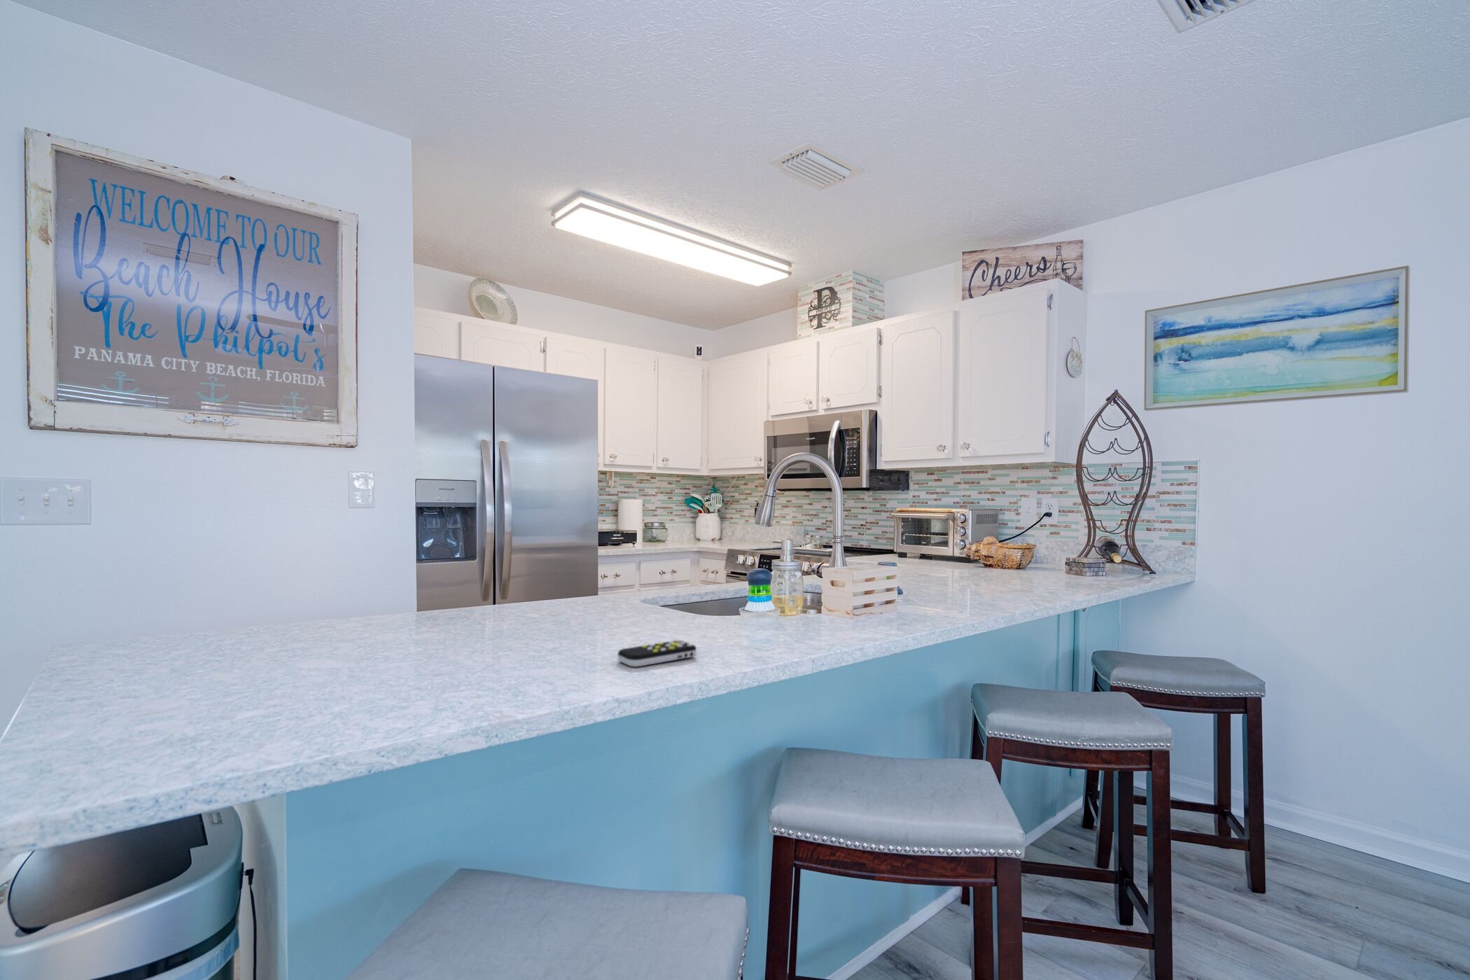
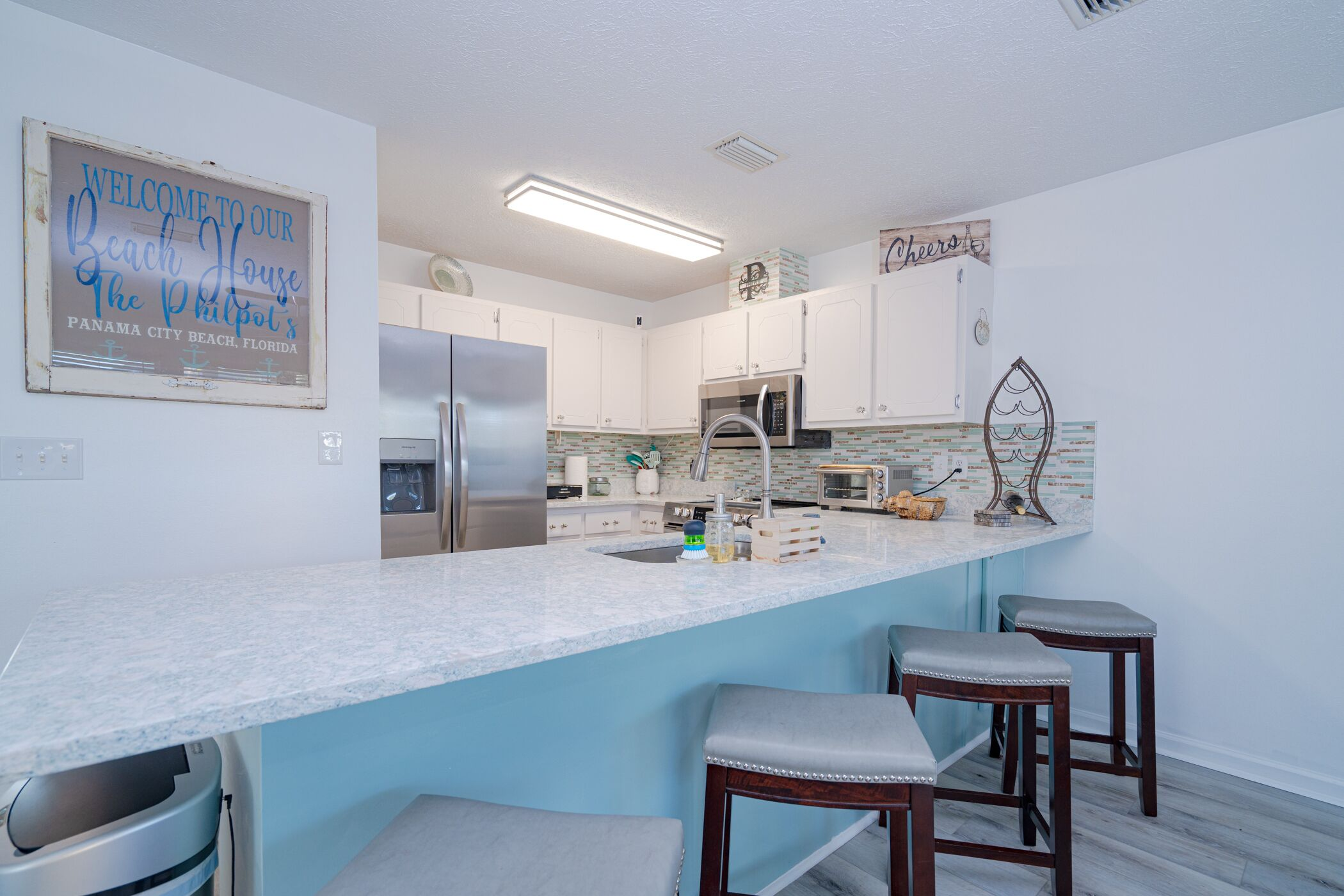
- wall art (1261, 347)
- remote control (657, 652)
